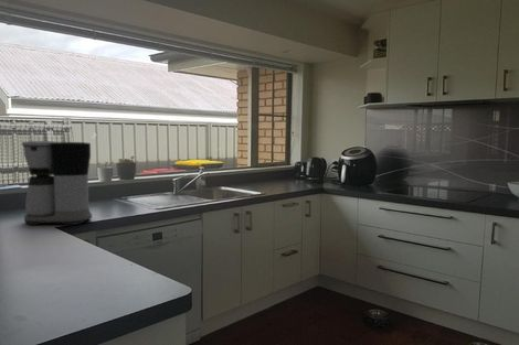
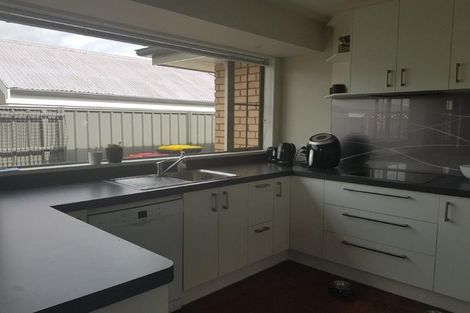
- coffee maker (60, 181)
